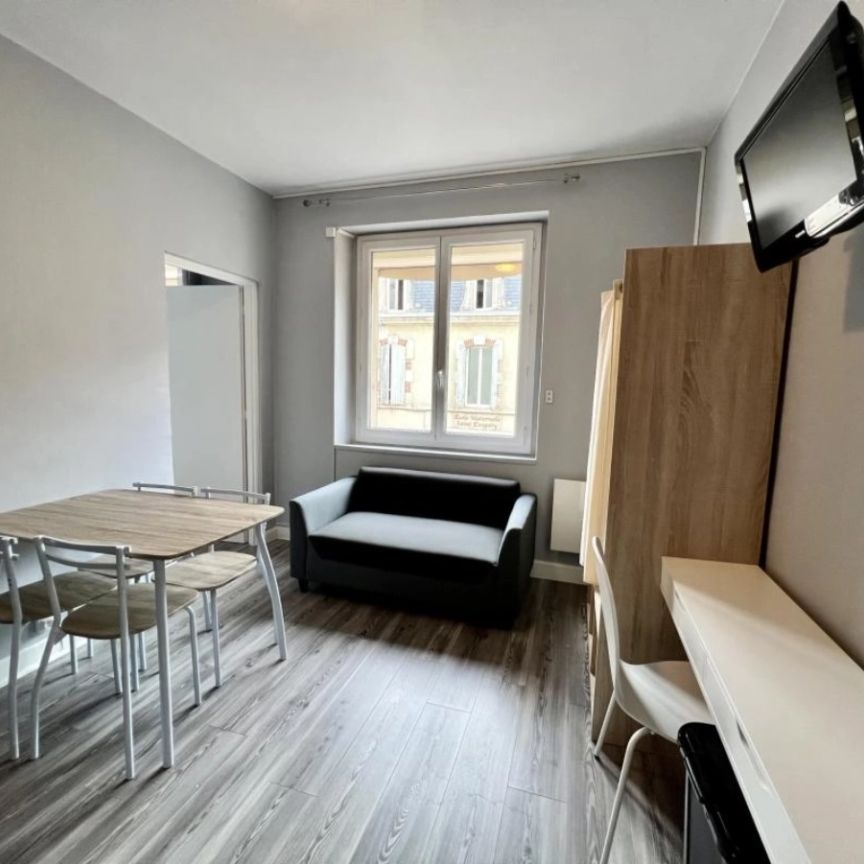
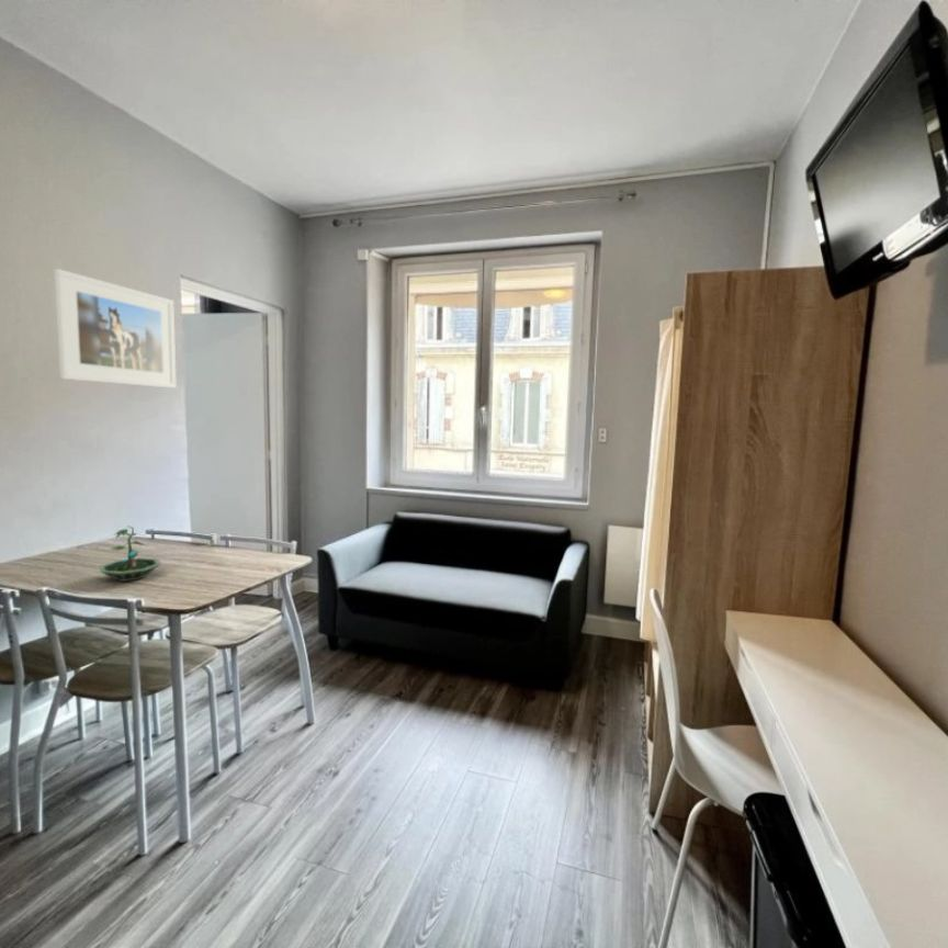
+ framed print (122, 335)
+ terrarium (129, 537)
